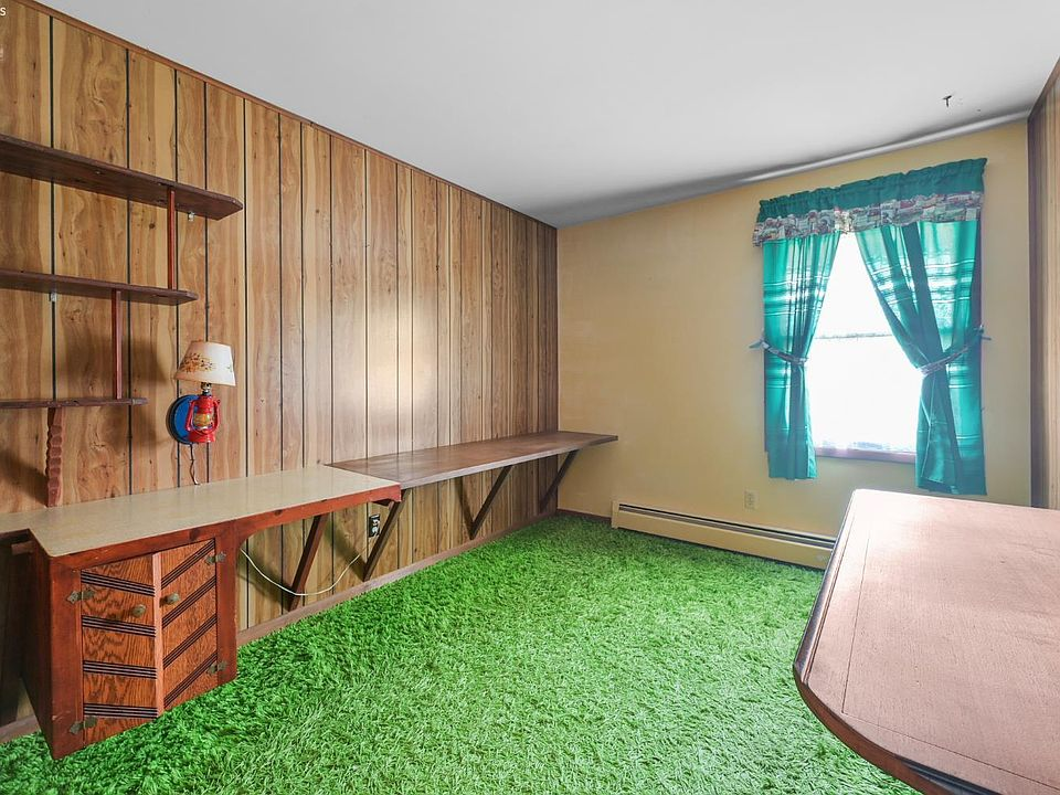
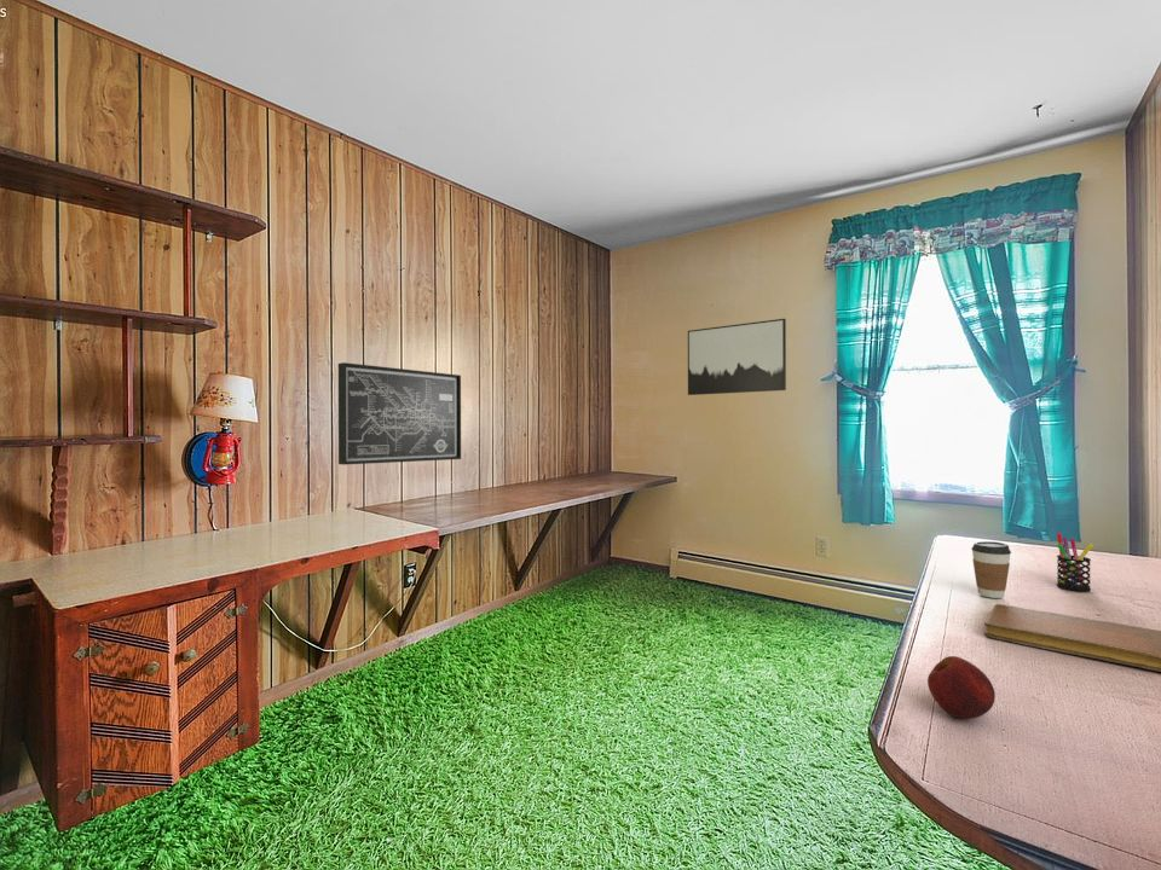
+ apple (960, 686)
+ notebook (1073, 633)
+ coffee cup (990, 569)
+ wall art (405, 416)
+ pen holder (1069, 561)
+ wall art (734, 359)
